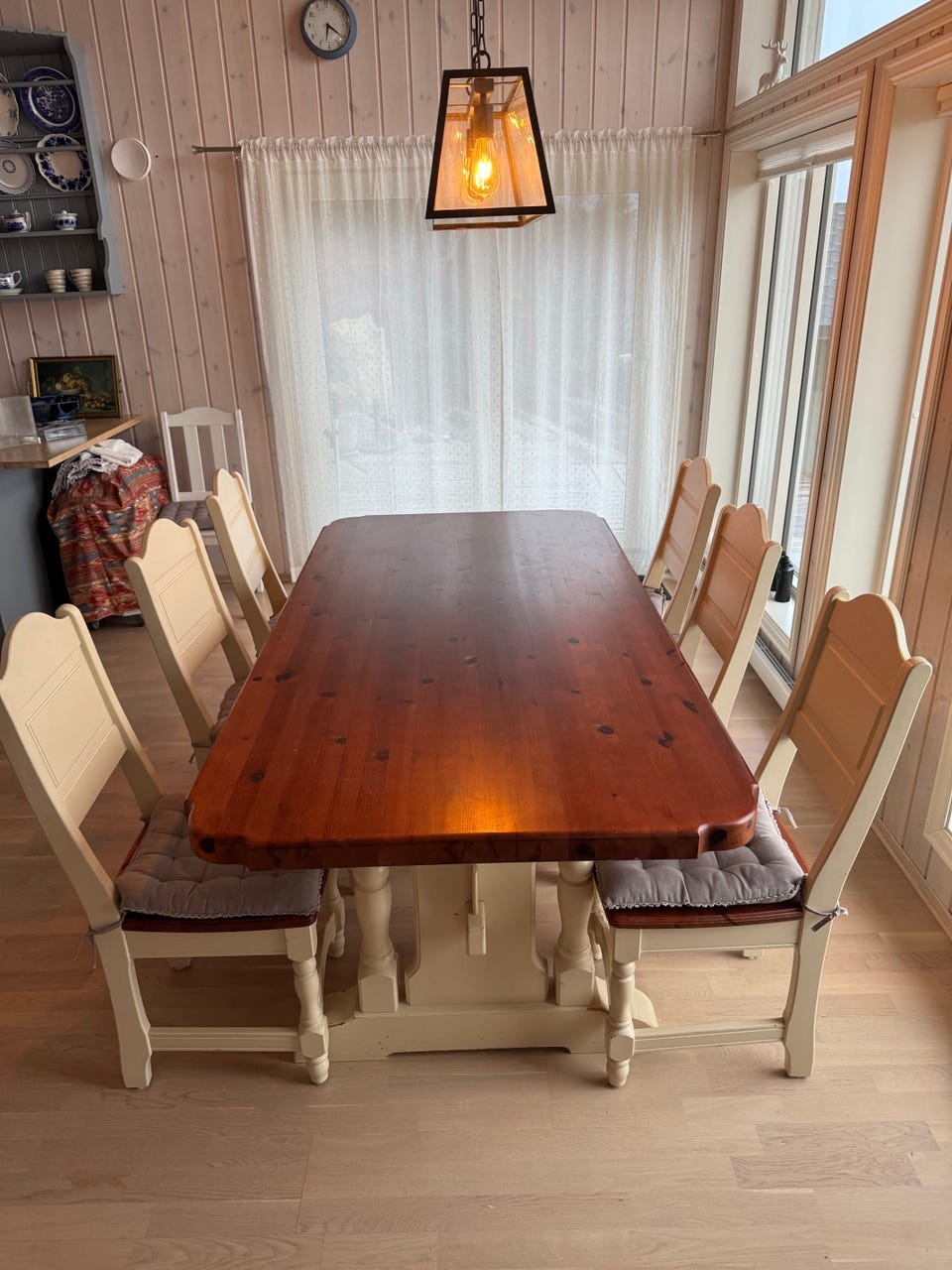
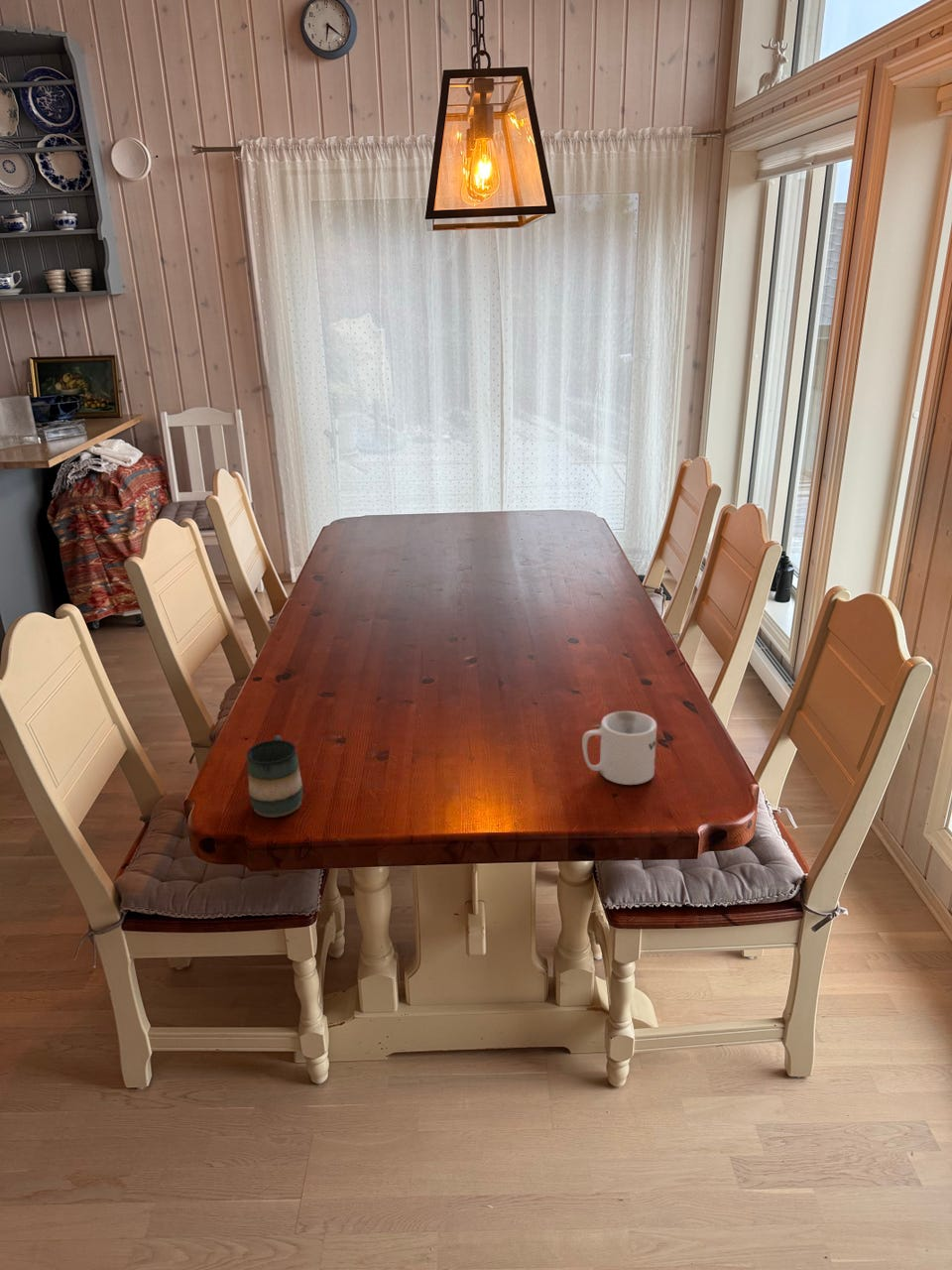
+ mug (276, 772)
+ mug (618, 748)
